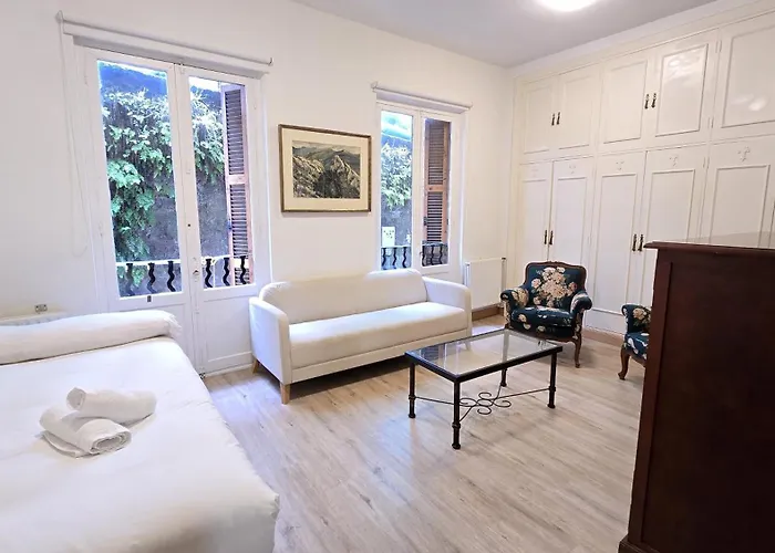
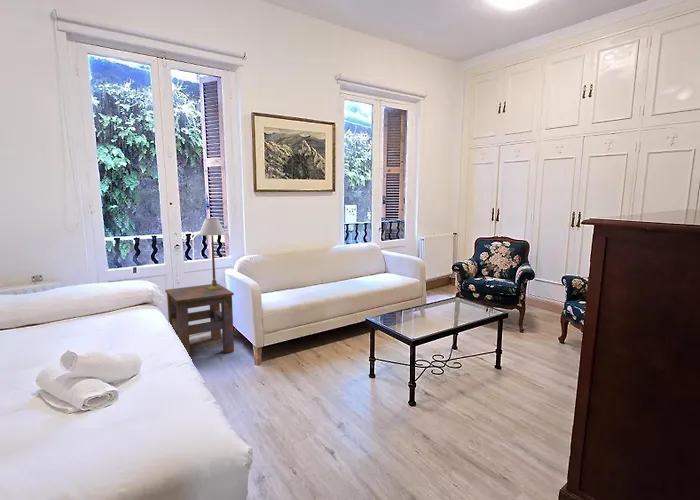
+ side table (200, 319)
+ table lamp (213, 253)
